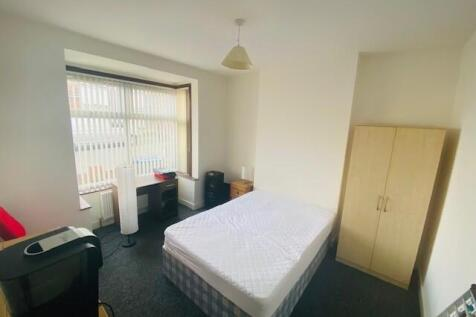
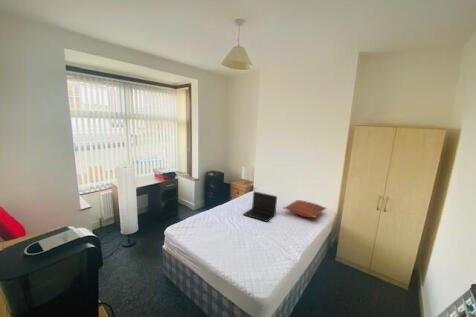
+ pillow (304, 208)
+ laptop (259, 205)
